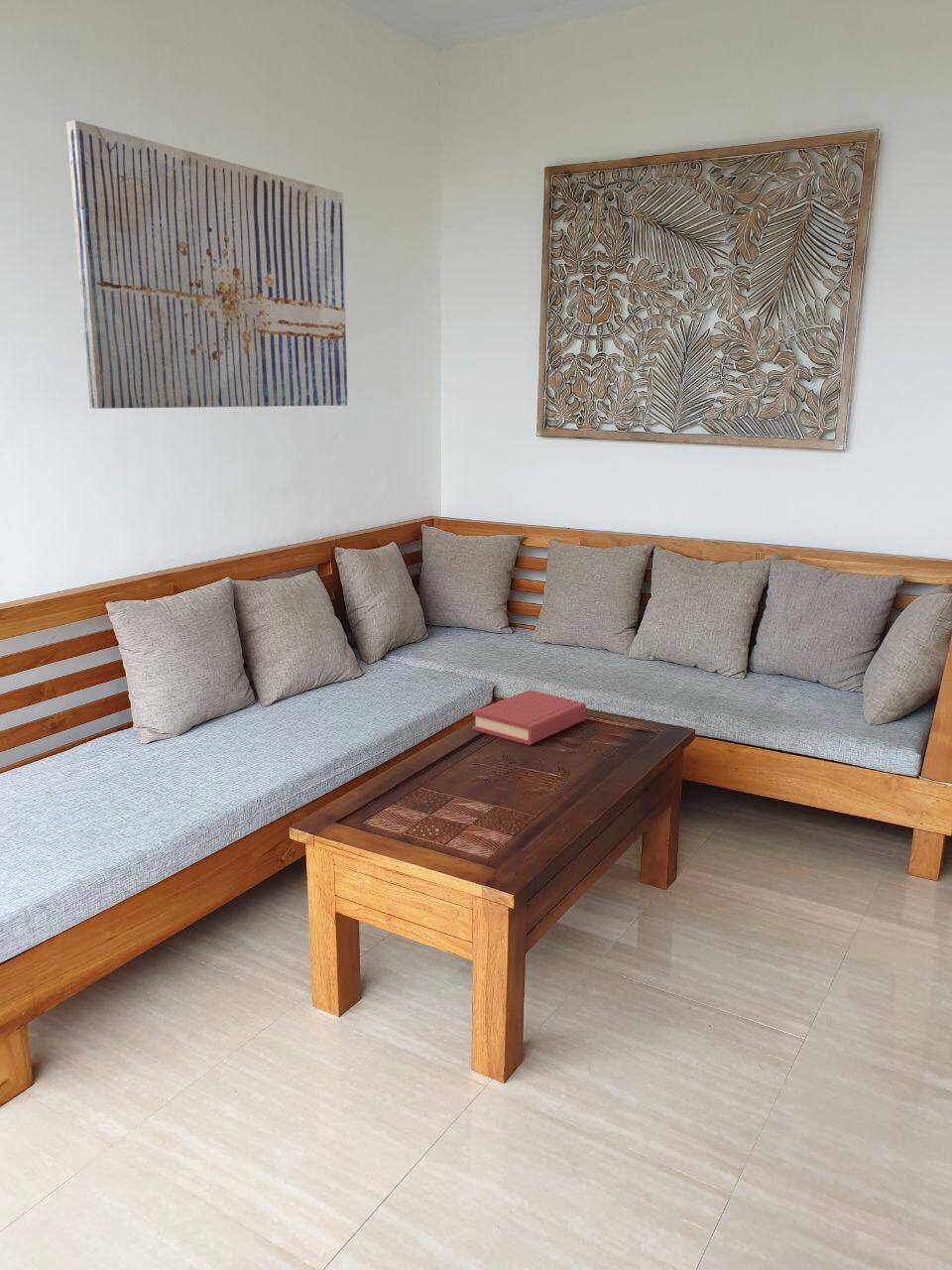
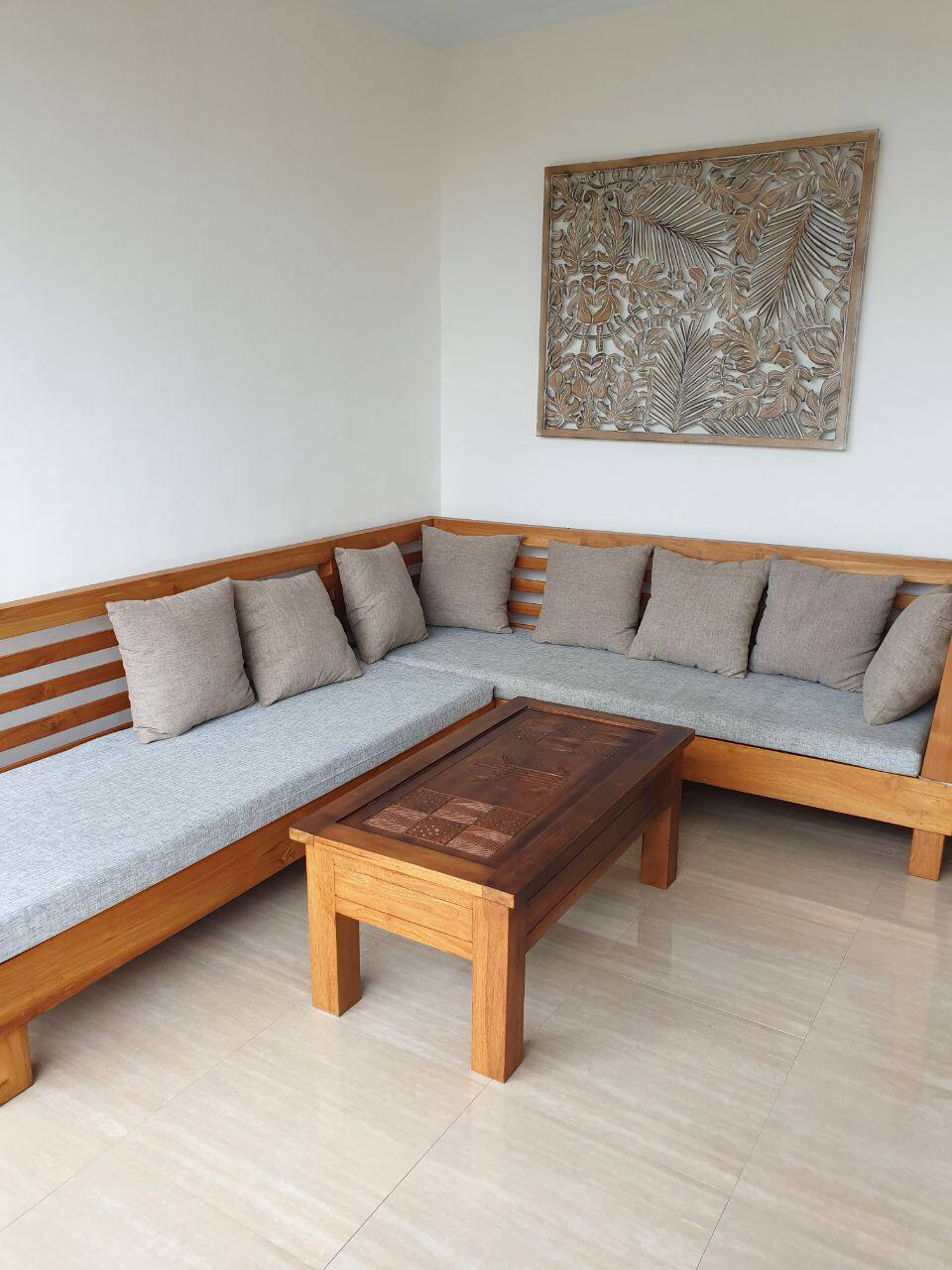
- wall art (231, 288)
- hardback book (530, 715)
